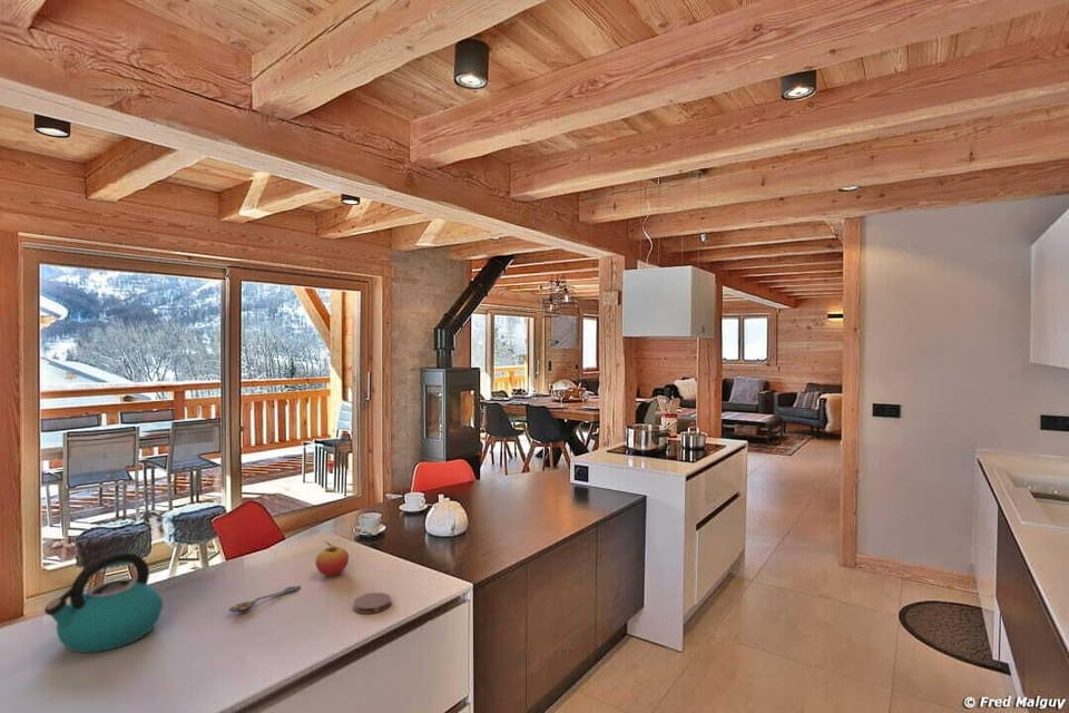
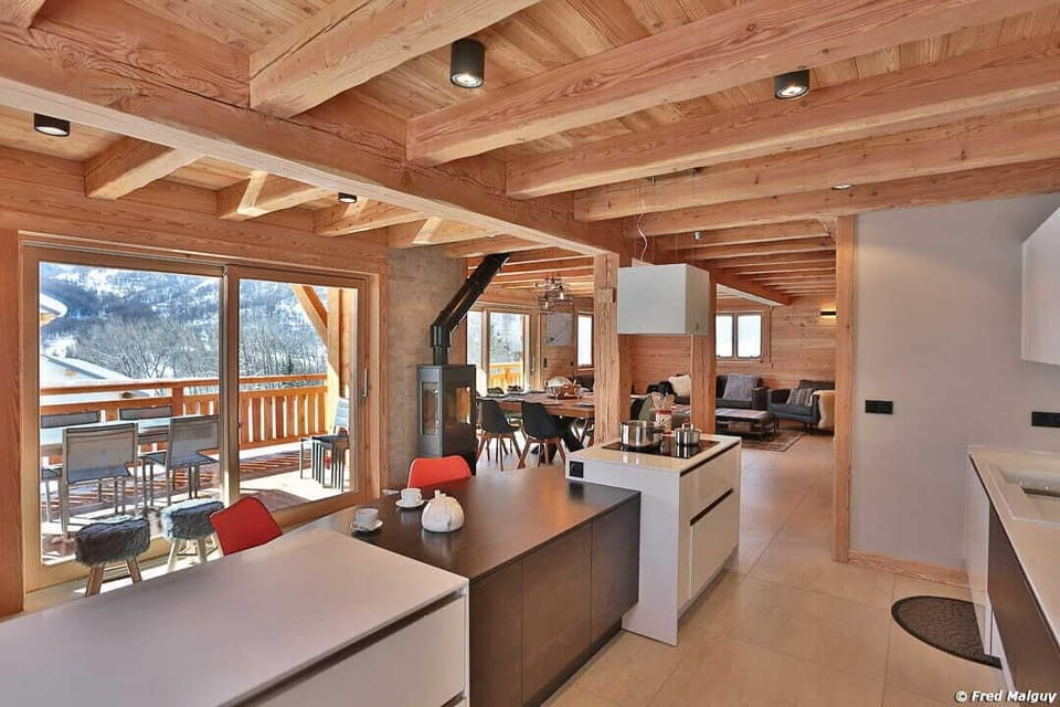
- spoon (266, 597)
- coaster (372, 602)
- kettle (105, 597)
- fruit (332, 557)
